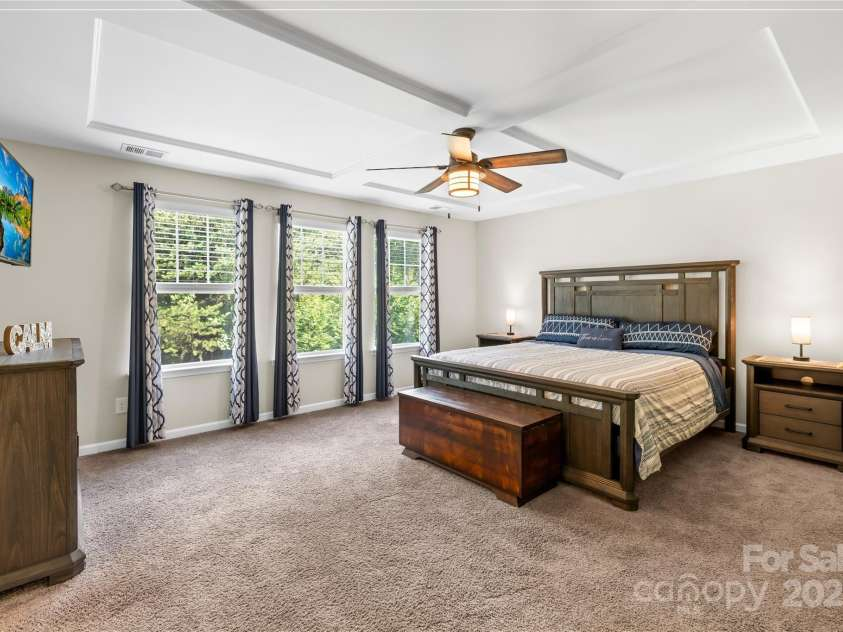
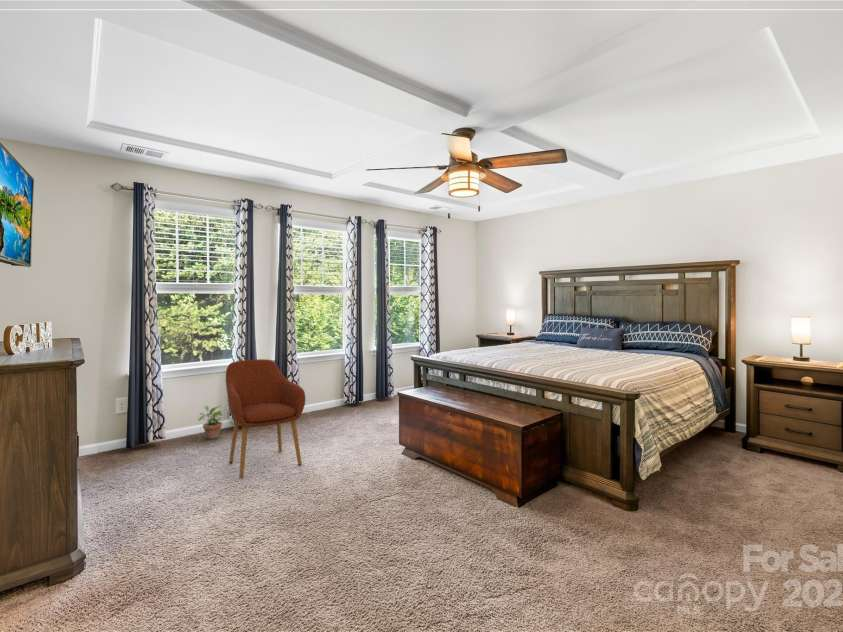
+ armchair (261, 411)
+ potted plant (209, 421)
